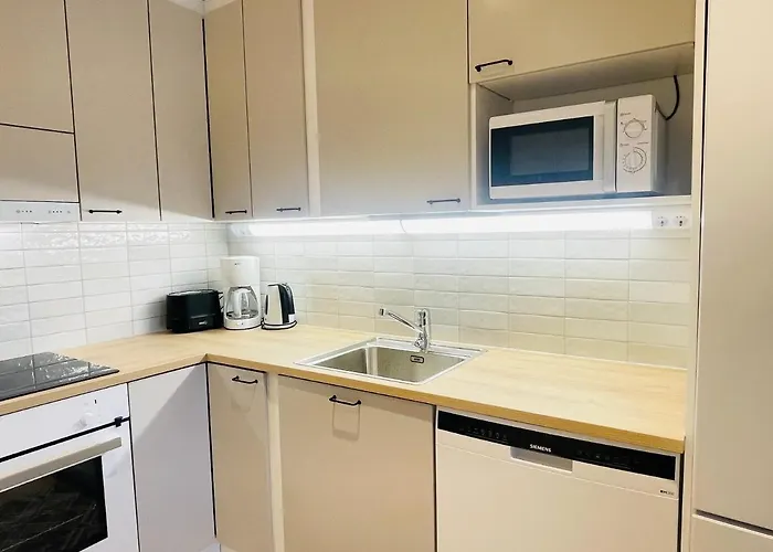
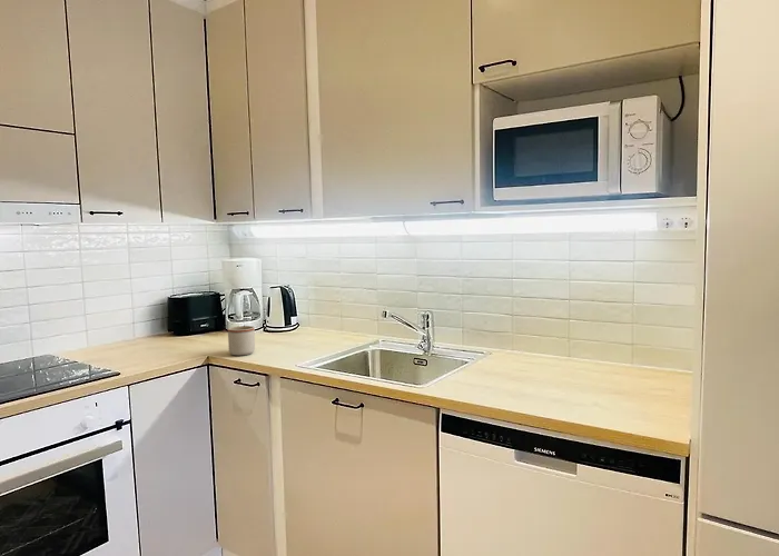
+ mug (244, 339)
